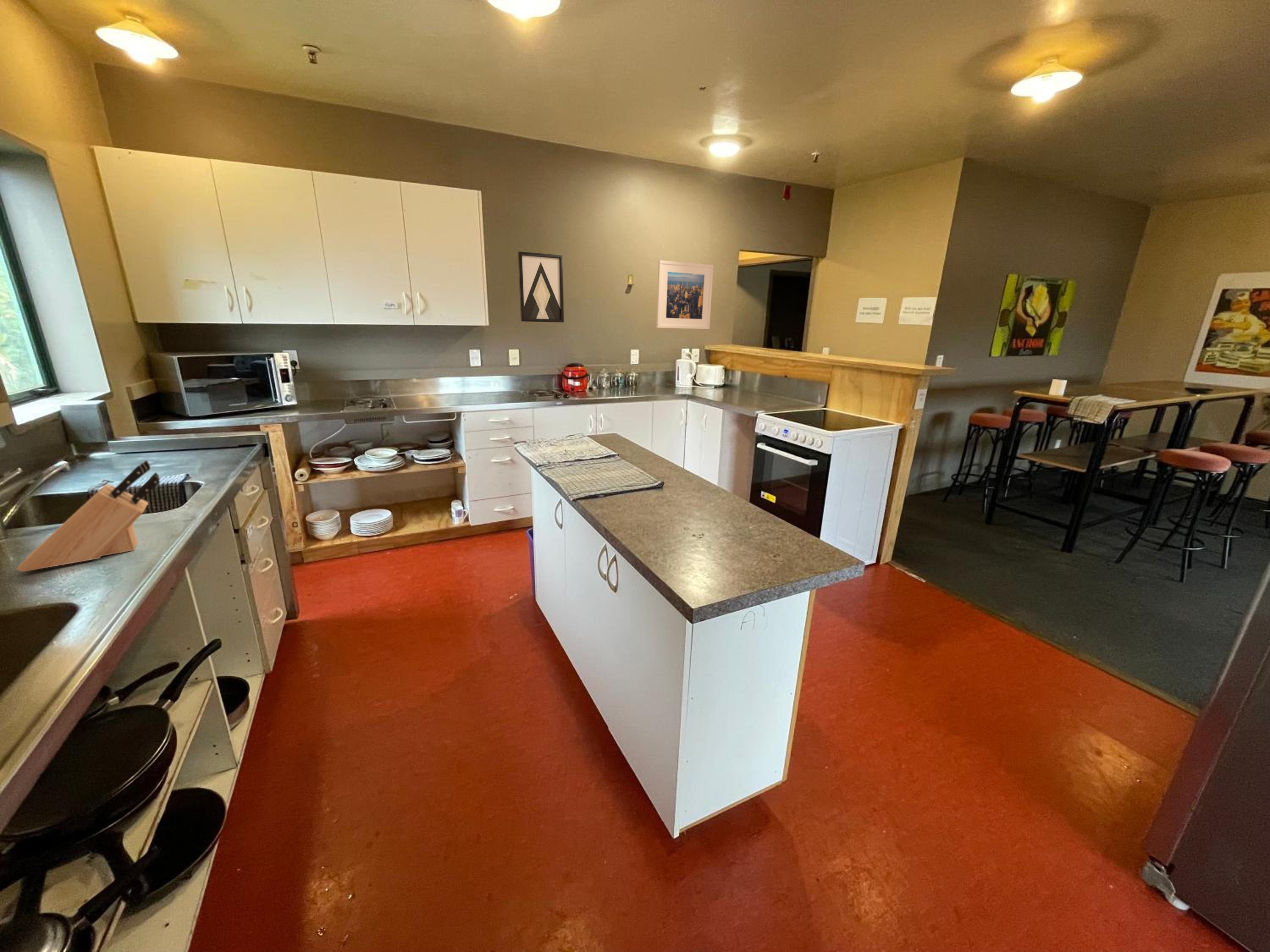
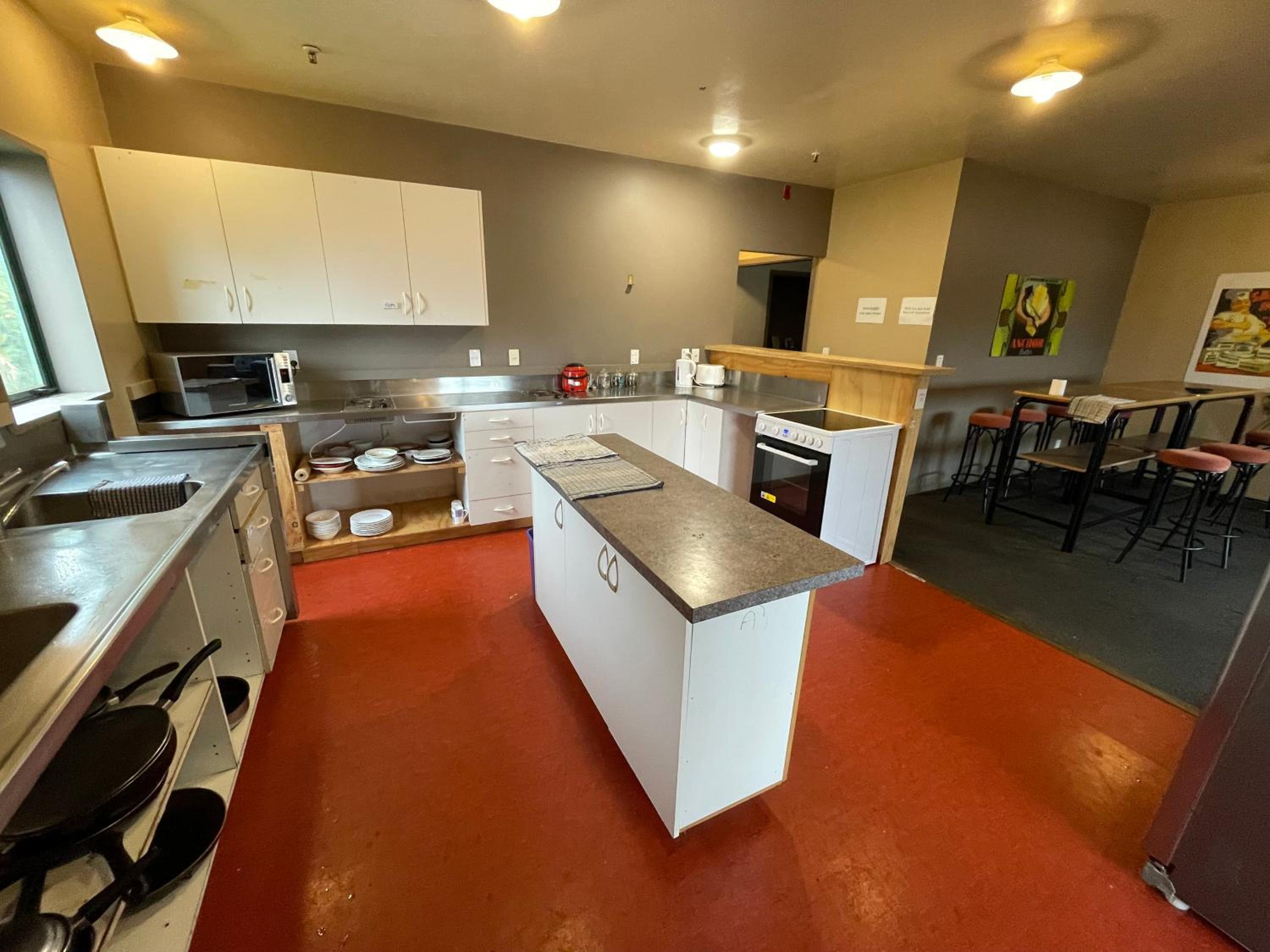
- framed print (685, 296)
- wall art (541, 288)
- knife block (92, 511)
